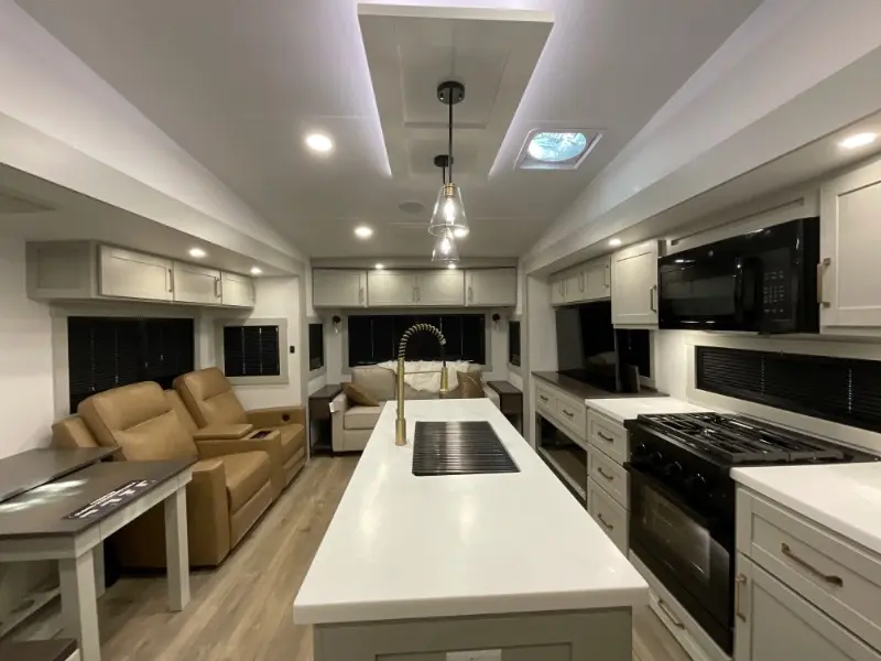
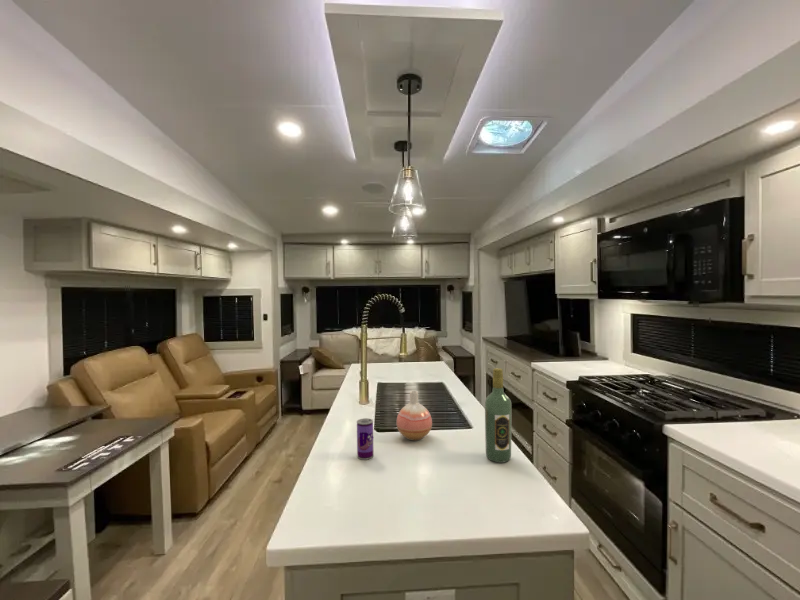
+ beverage can (365, 438)
+ vase (414, 414)
+ wine bottle (498, 413)
